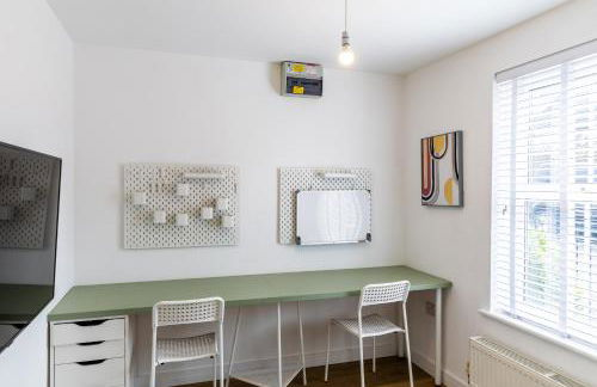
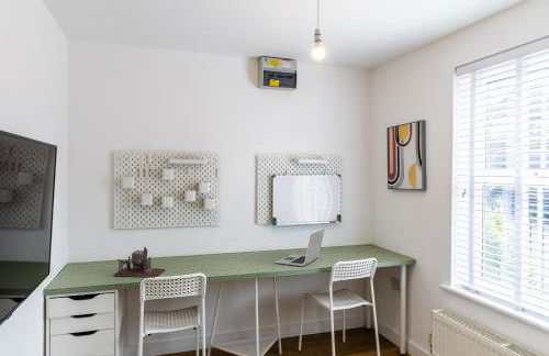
+ laptop (307, 246)
+ desk organizer (139, 259)
